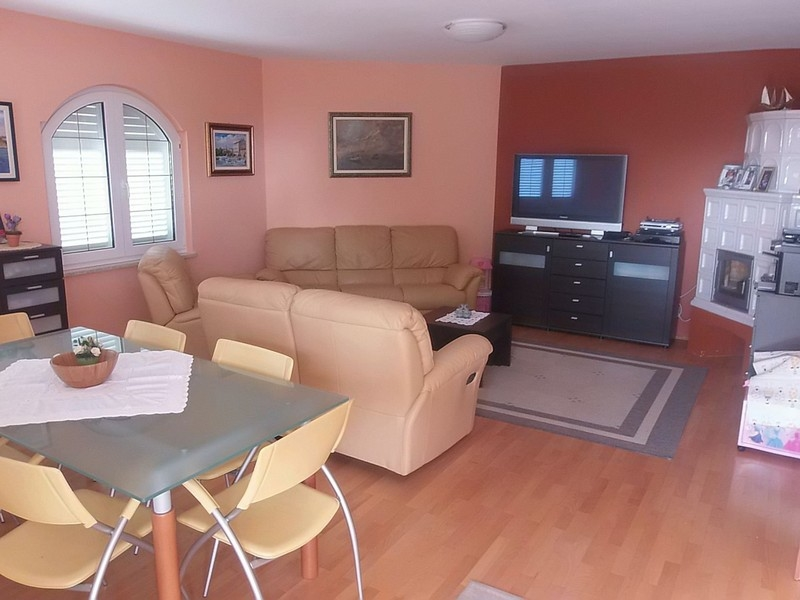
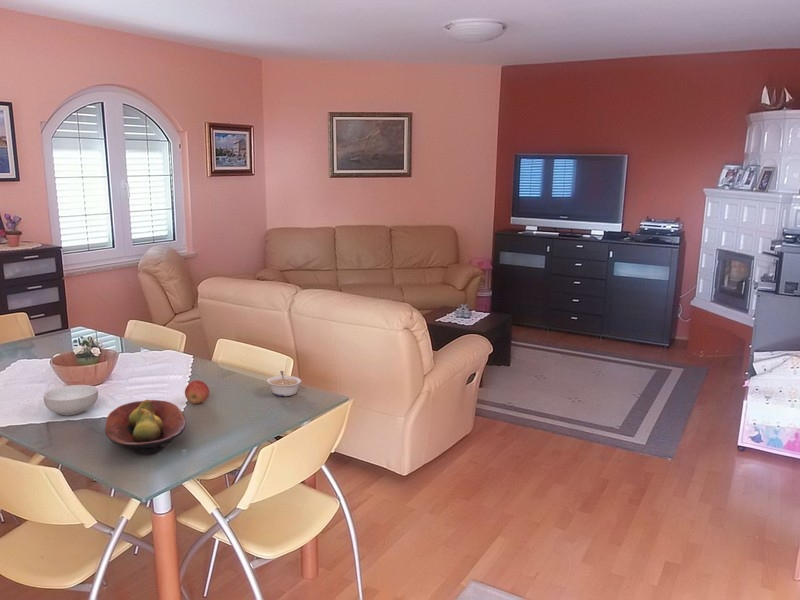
+ legume (283, 385)
+ apple (197, 391)
+ fruit bowl (145, 422)
+ cereal bowl (71, 401)
